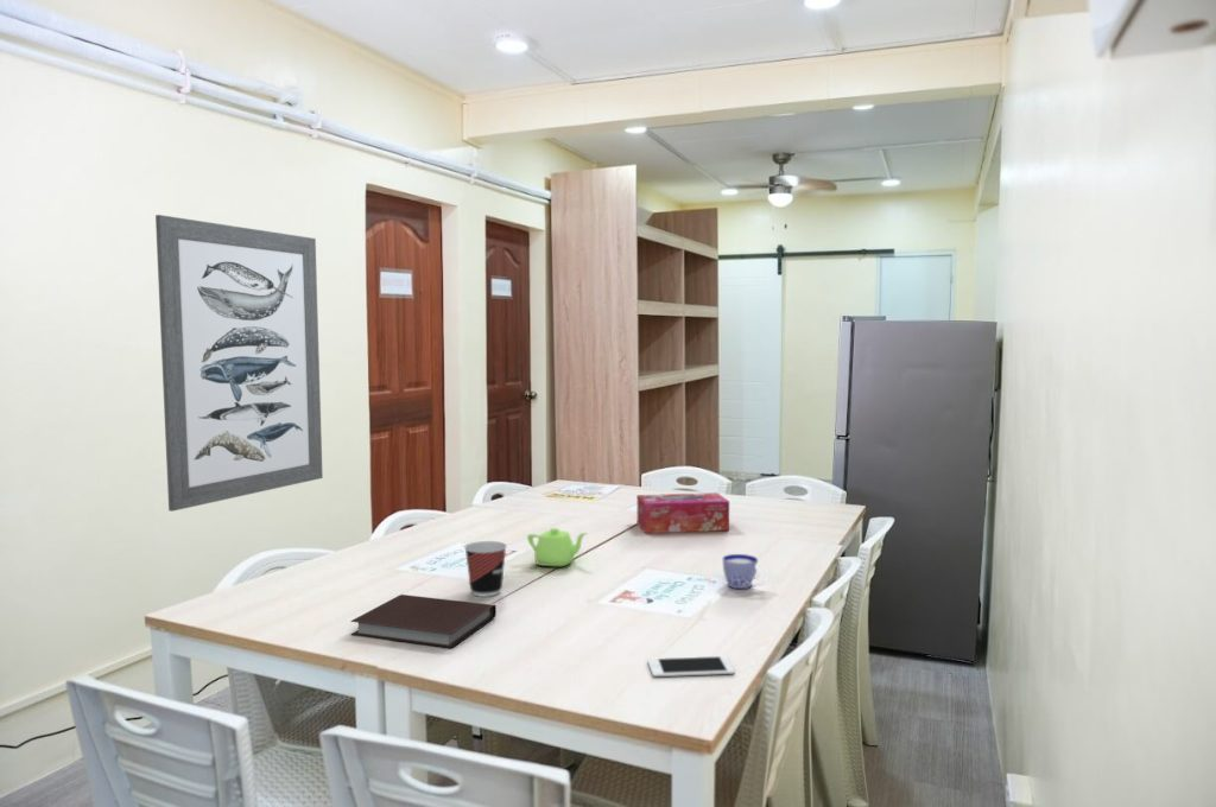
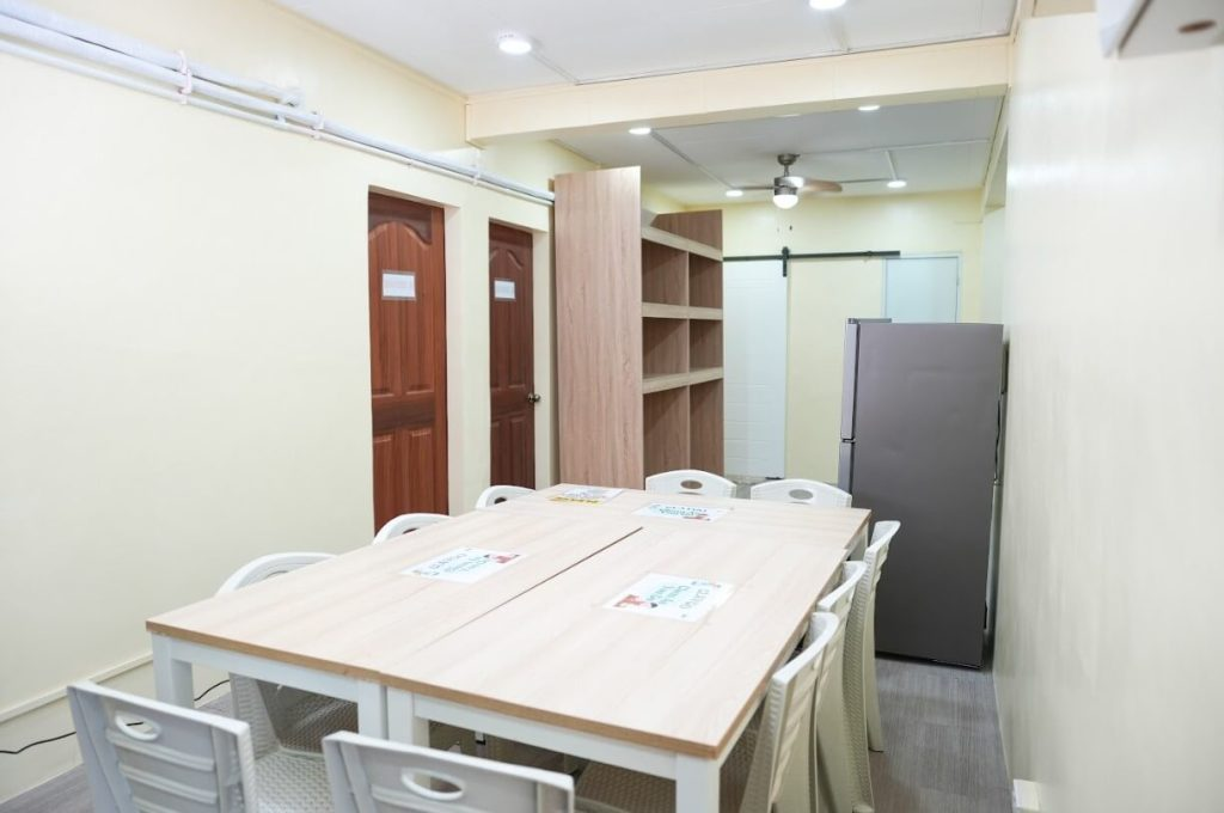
- teapot (557, 546)
- notebook (425, 618)
- cup (745, 572)
- cup (486, 568)
- cell phone (690, 666)
- wall art (248, 362)
- tissue box (682, 511)
